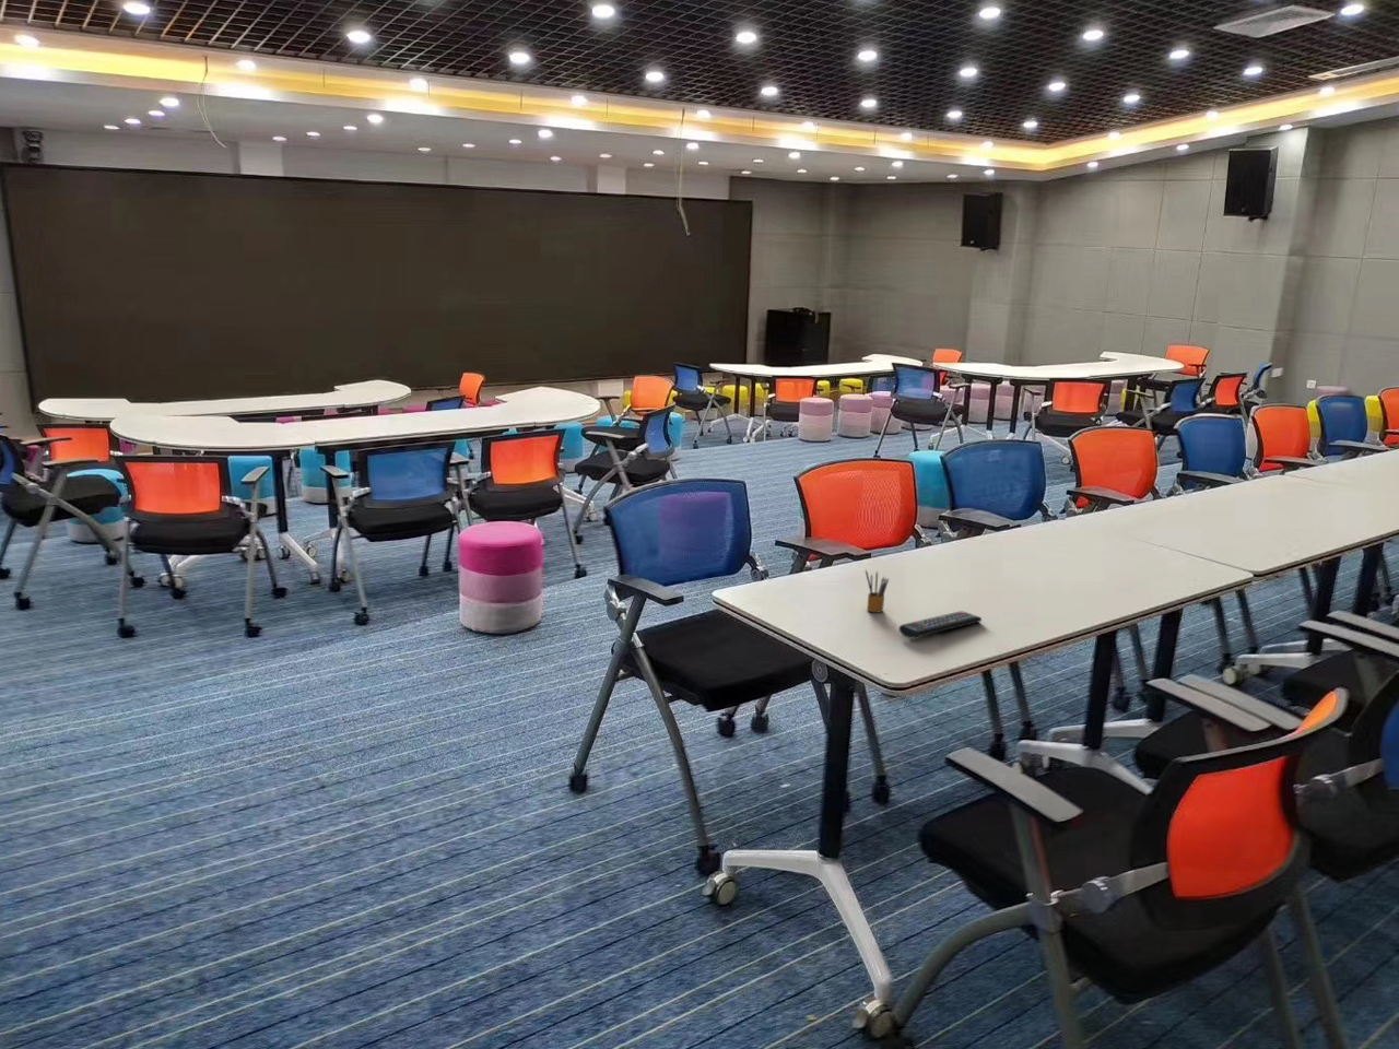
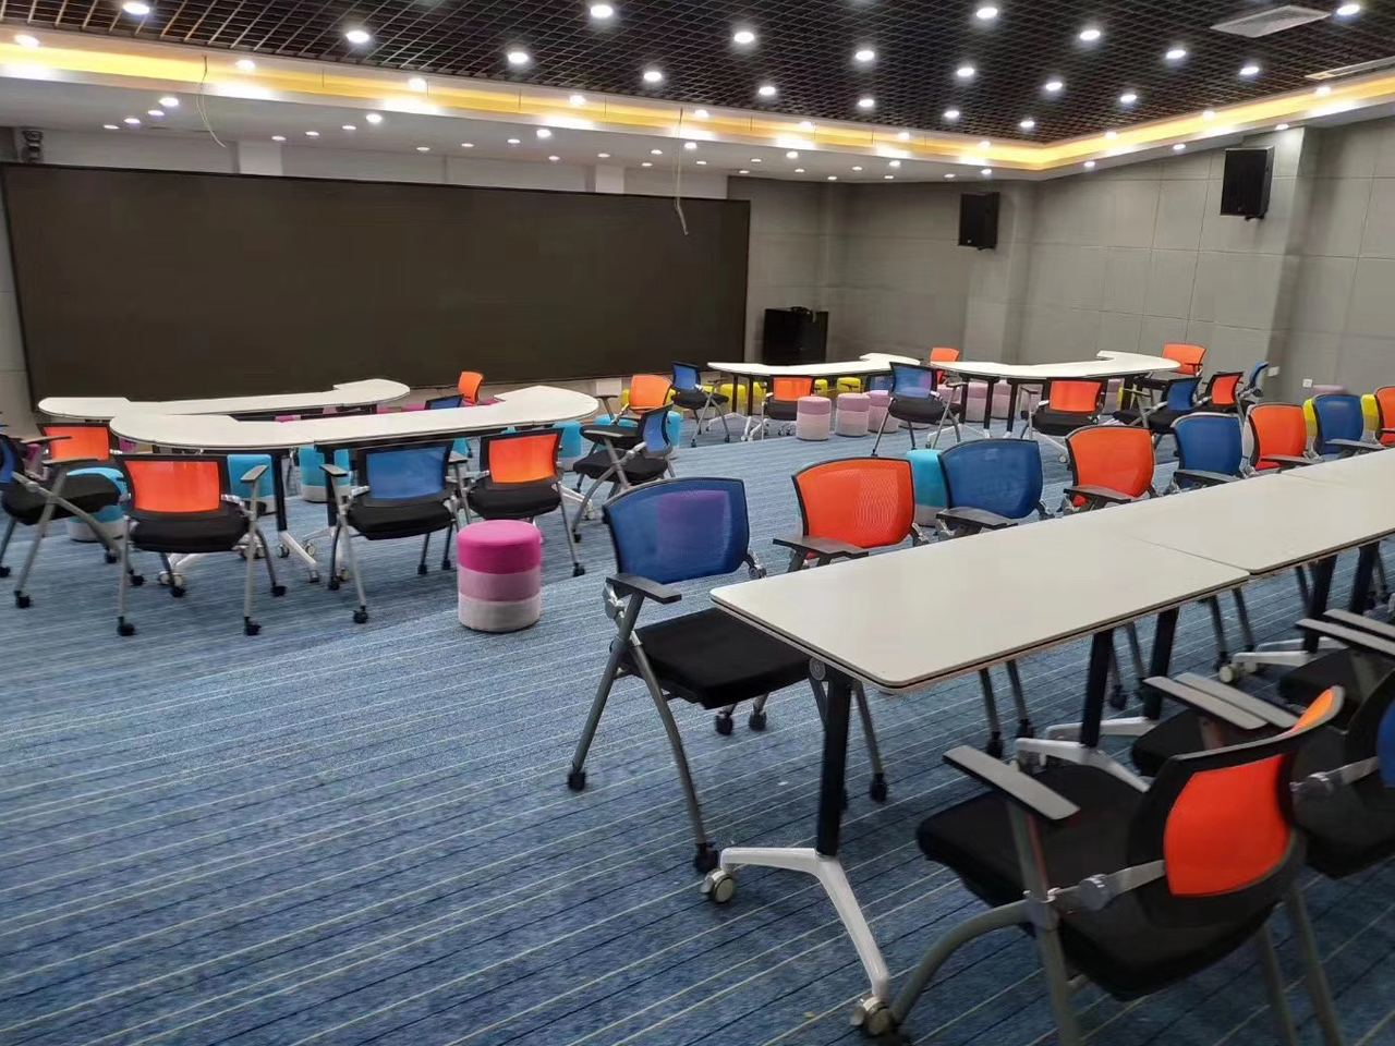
- pencil box (876, 591)
- remote control (940, 624)
